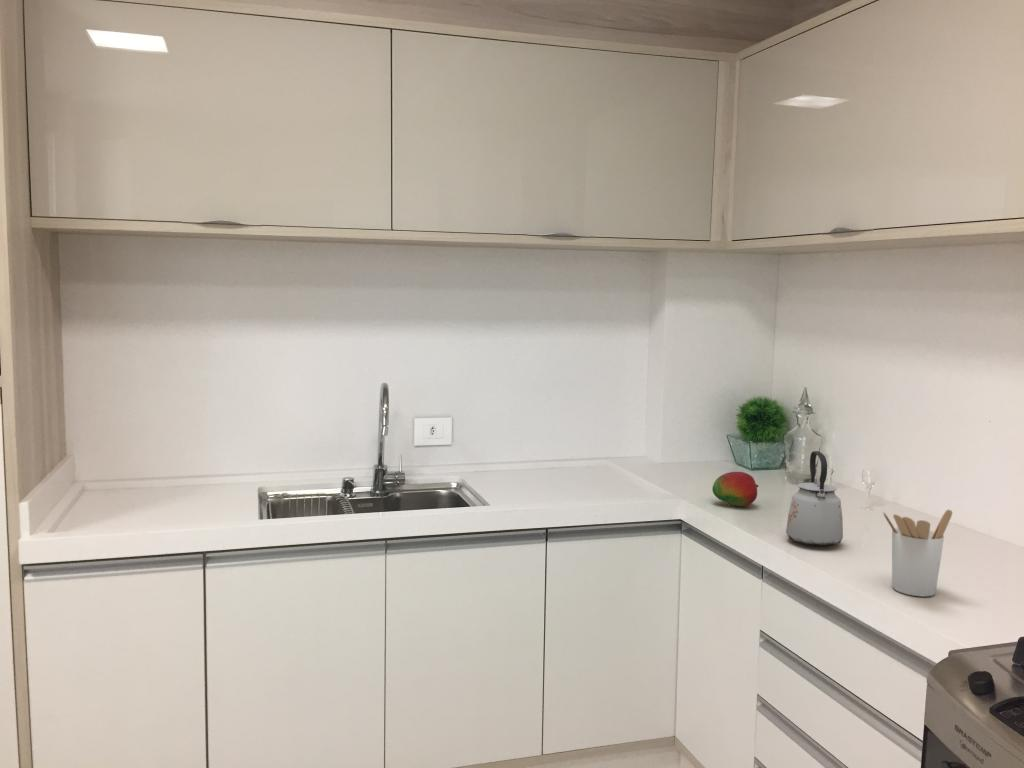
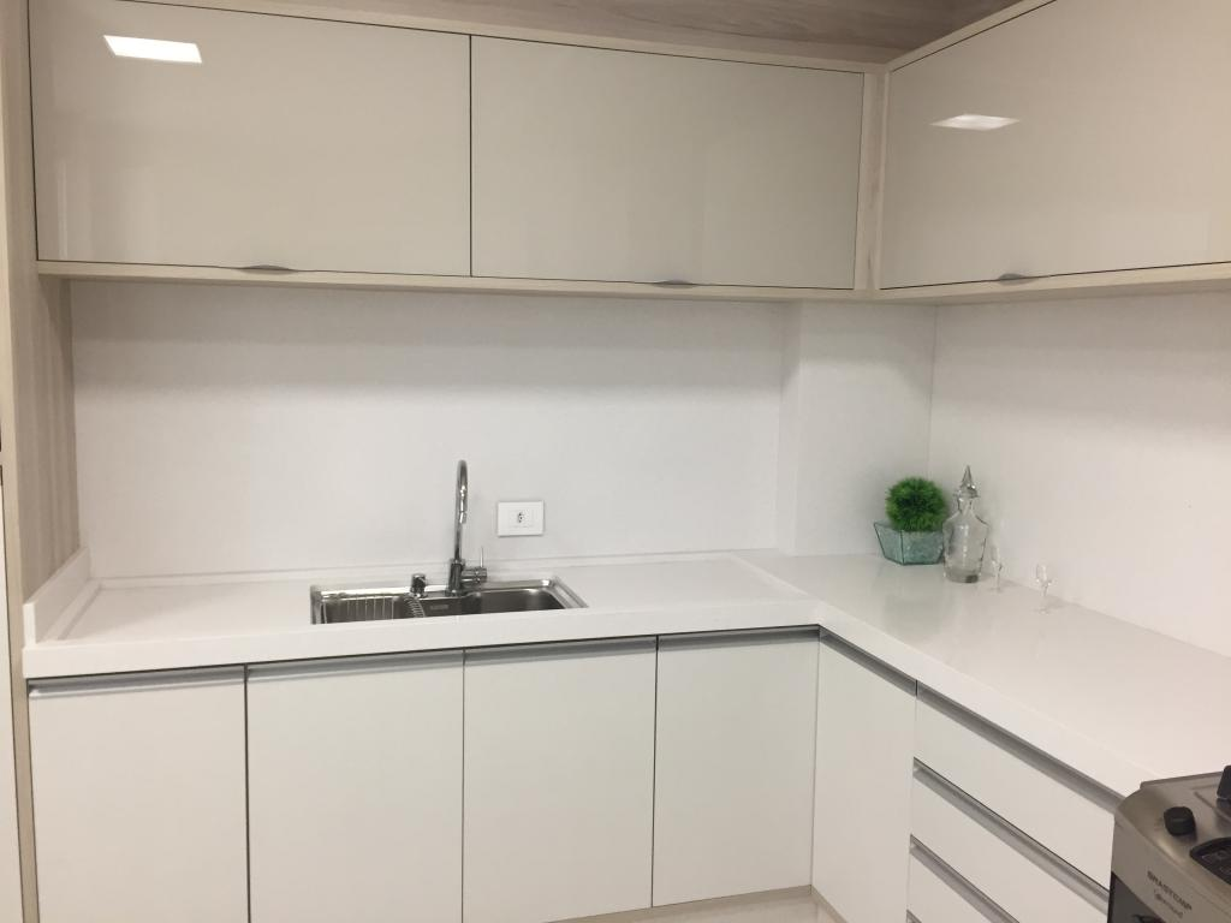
- fruit (735, 488)
- kettle (814, 495)
- utensil holder (914, 550)
